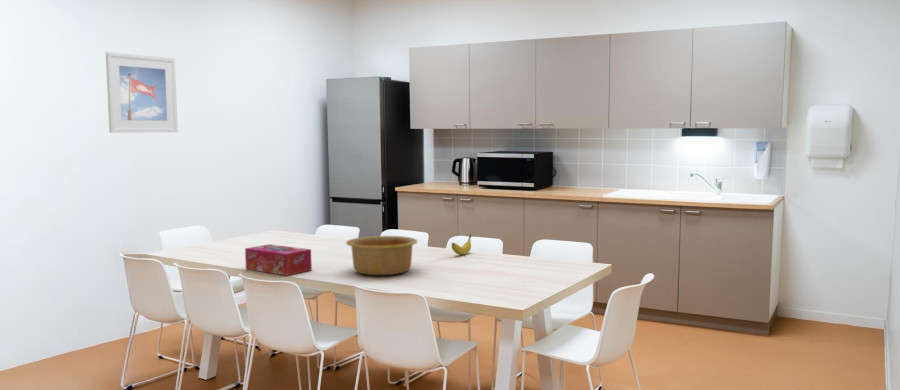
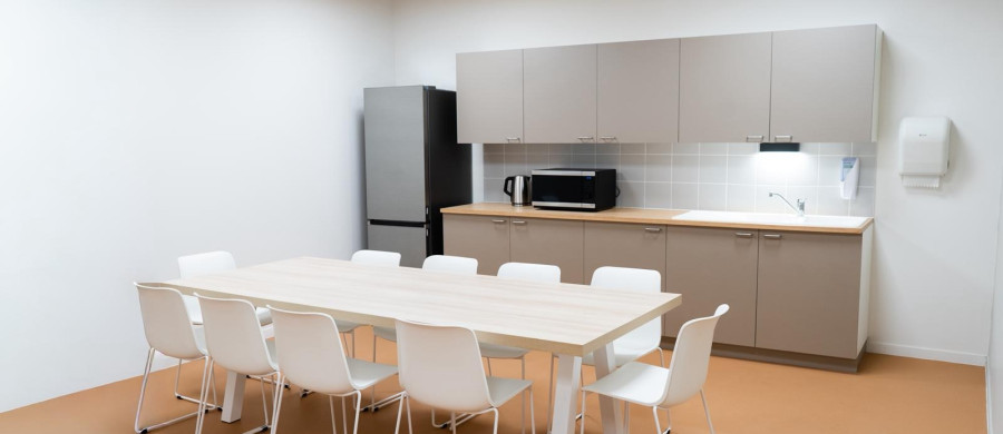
- bowl (382, 256)
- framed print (143, 94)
- tissue box (278, 259)
- banana (462, 246)
